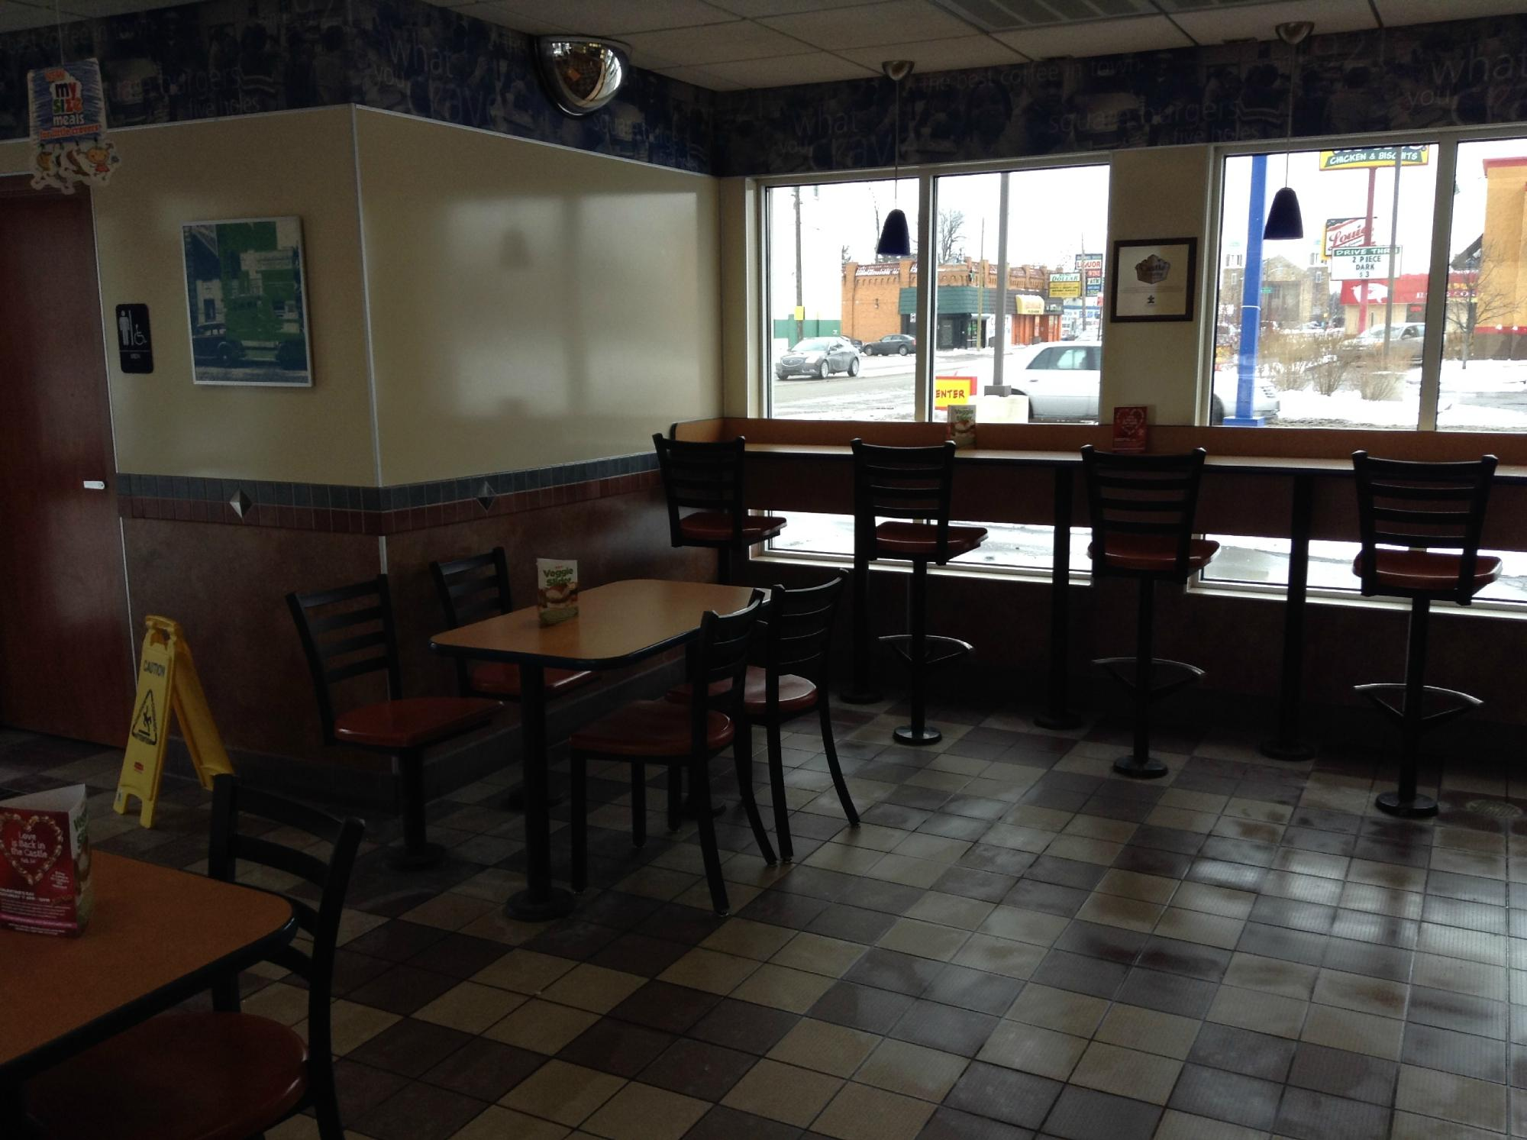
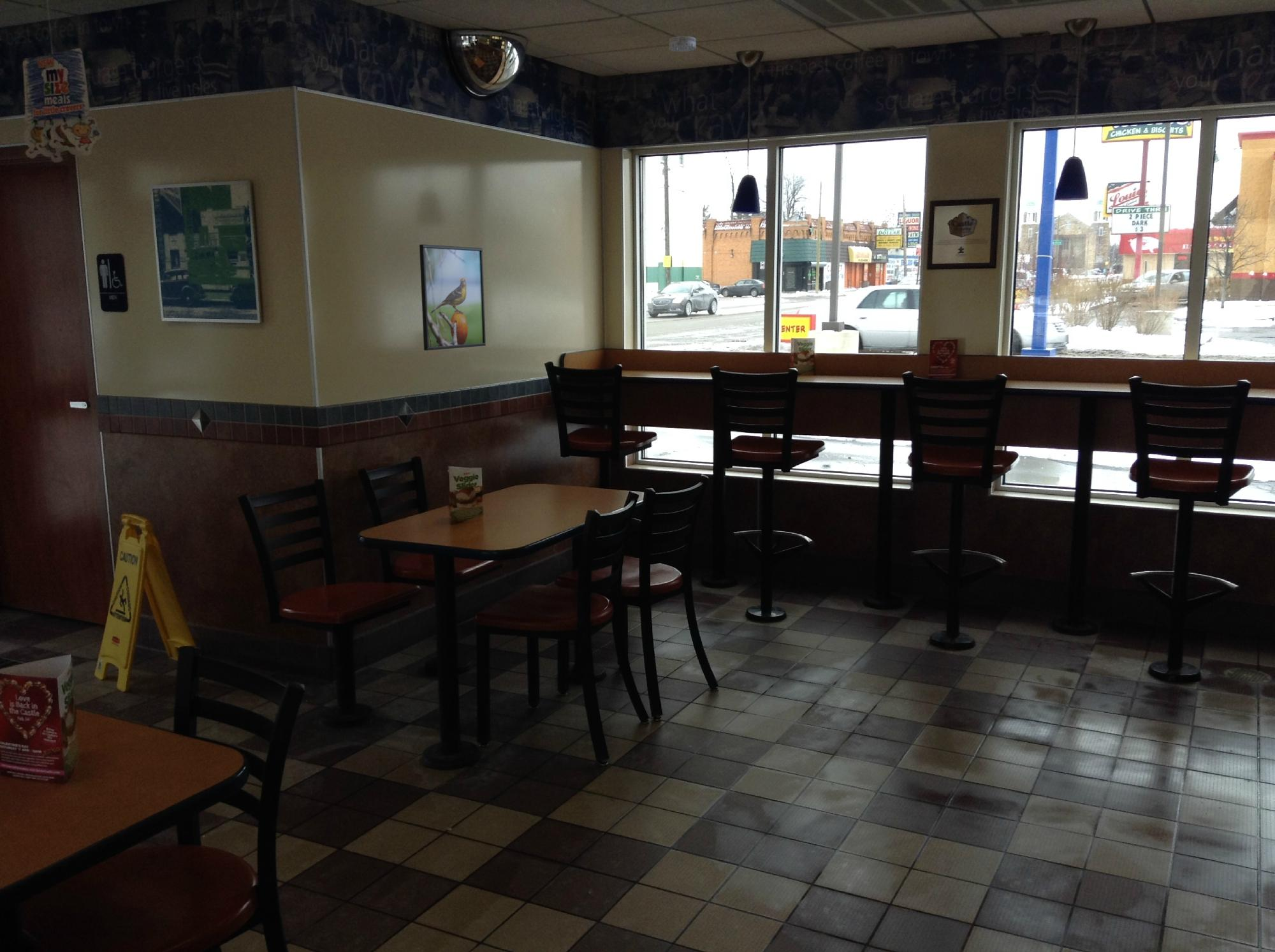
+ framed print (454, 297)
+ smoke detector (682, 43)
